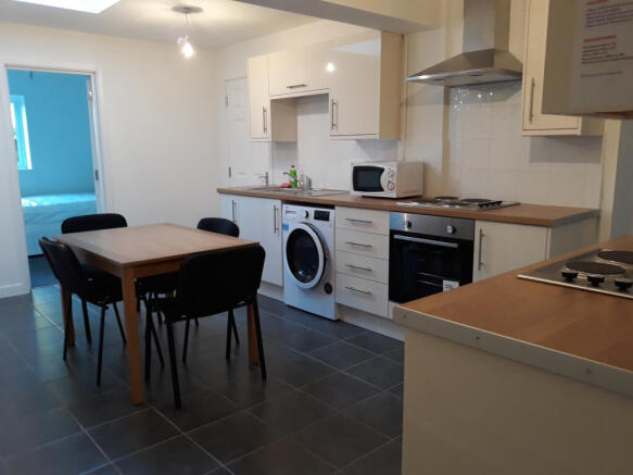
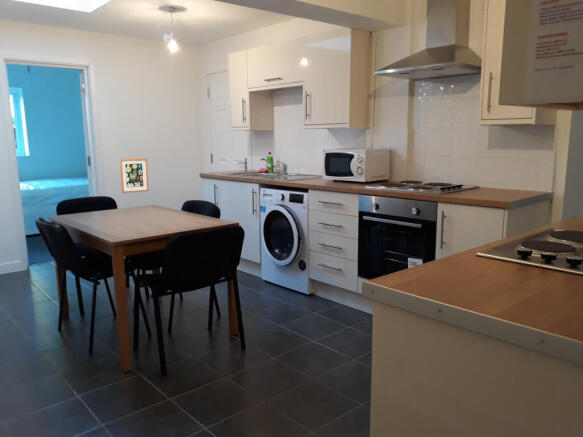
+ wall art (134, 175)
